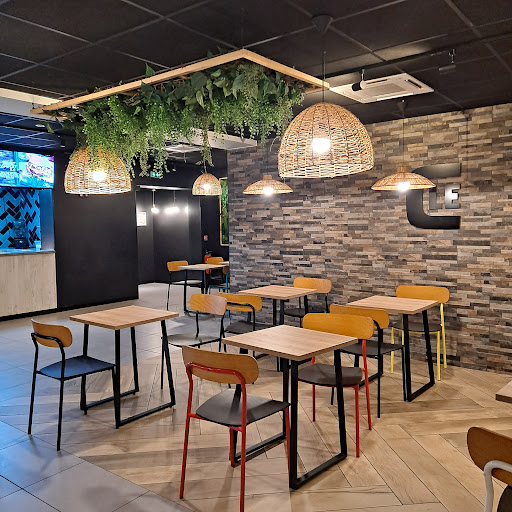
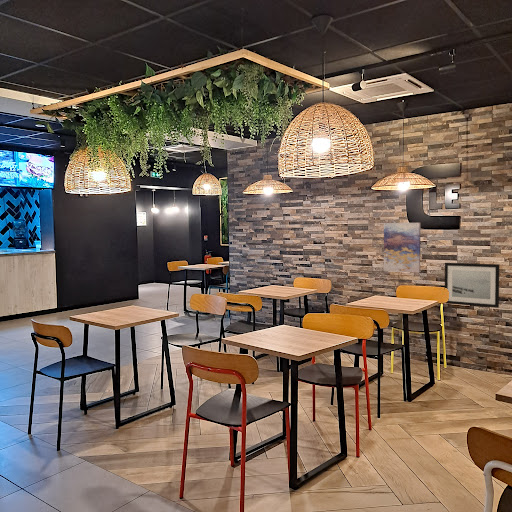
+ wall art (401, 247)
+ wall art (471, 284)
